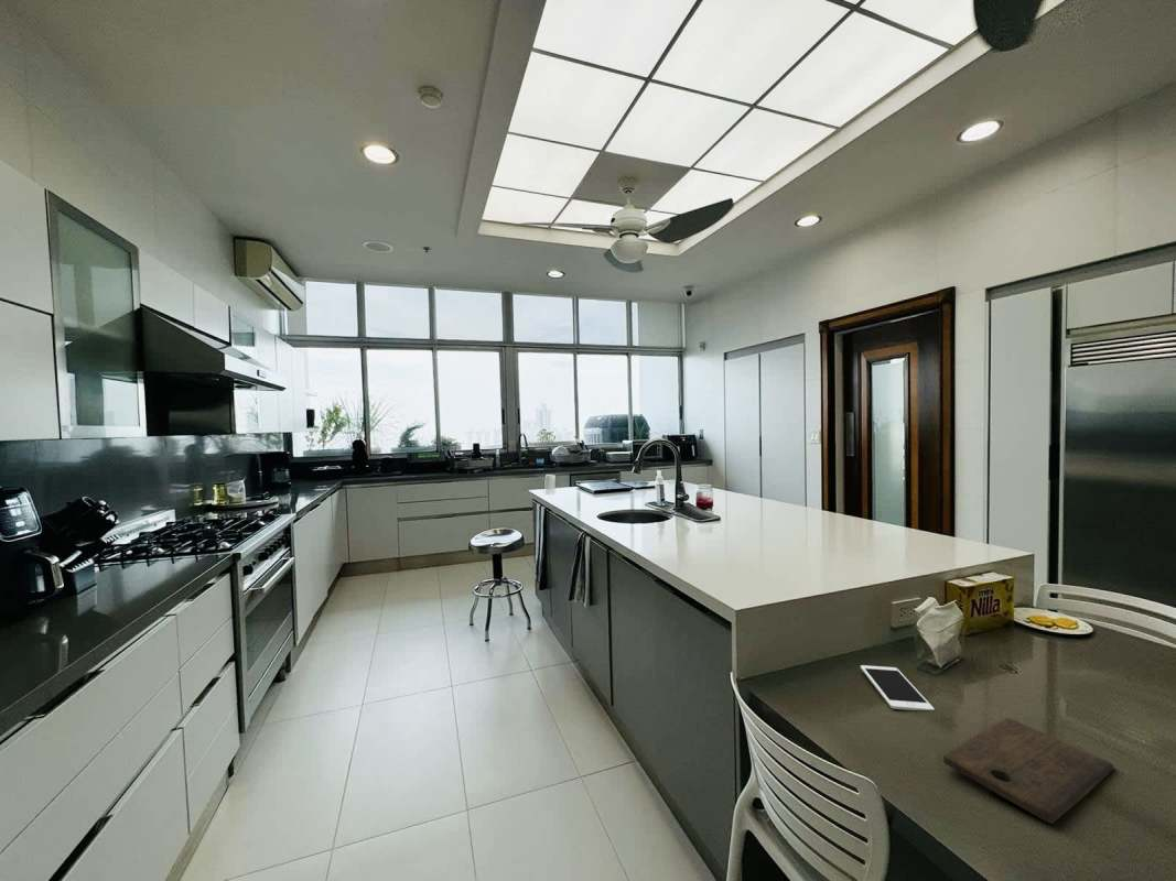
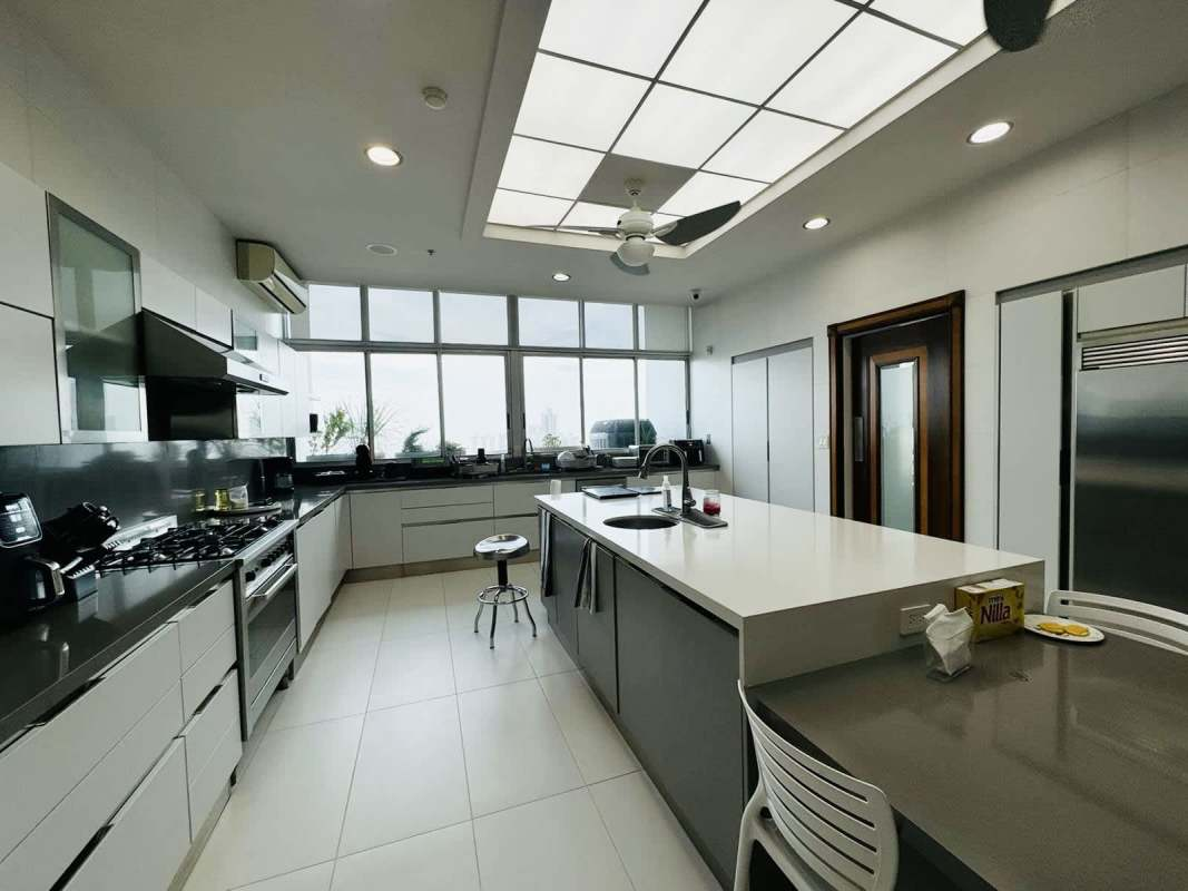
- cutting board (1026, 763)
- cell phone (894, 686)
